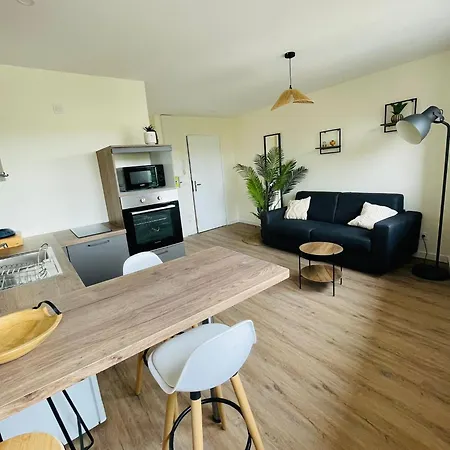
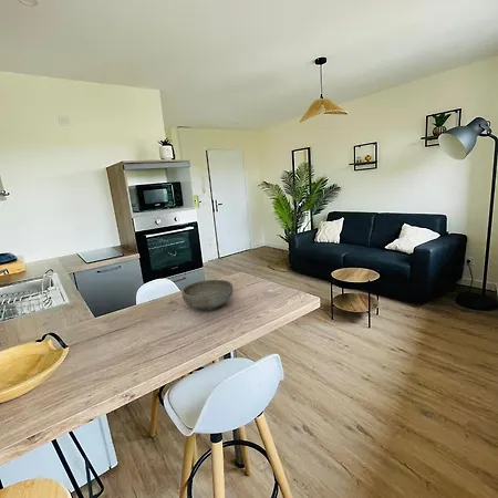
+ bowl (208, 295)
